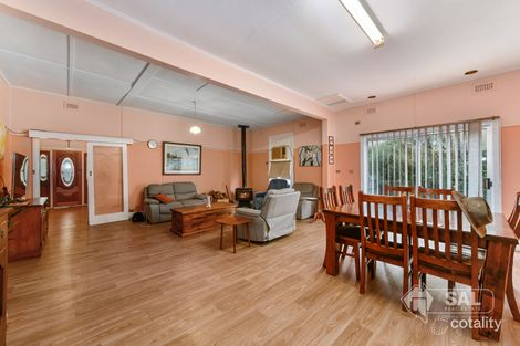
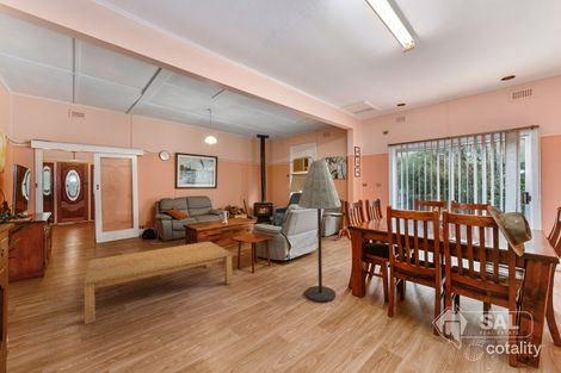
+ coffee table (164, 272)
+ floor lamp (319, 228)
